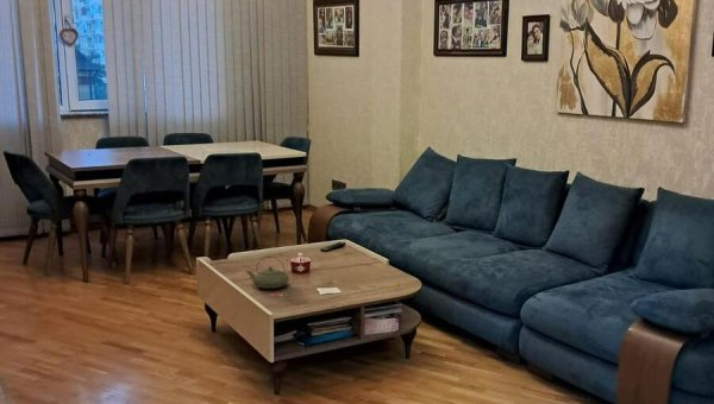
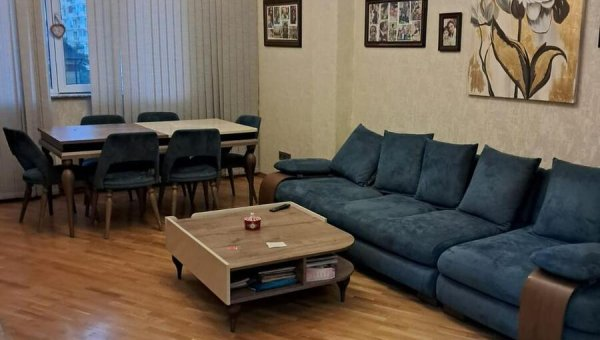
- teapot (268, 271)
